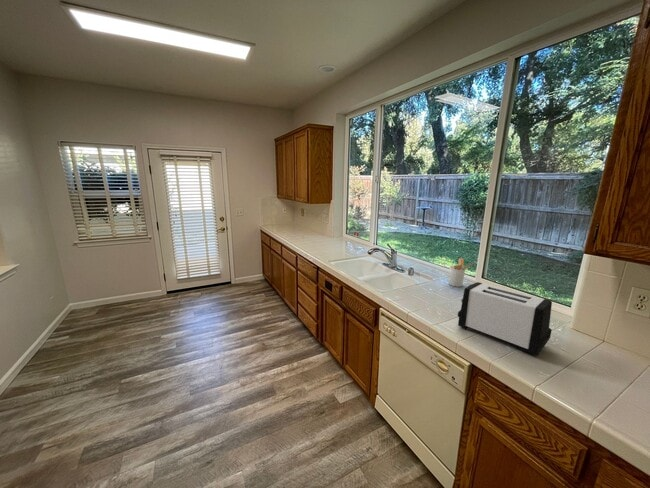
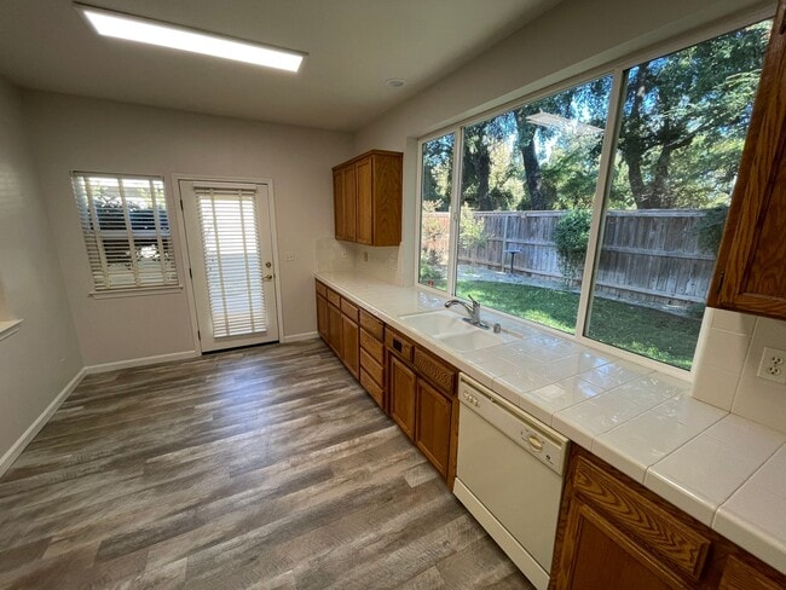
- toaster (501, 314)
- utensil holder (461, 272)
